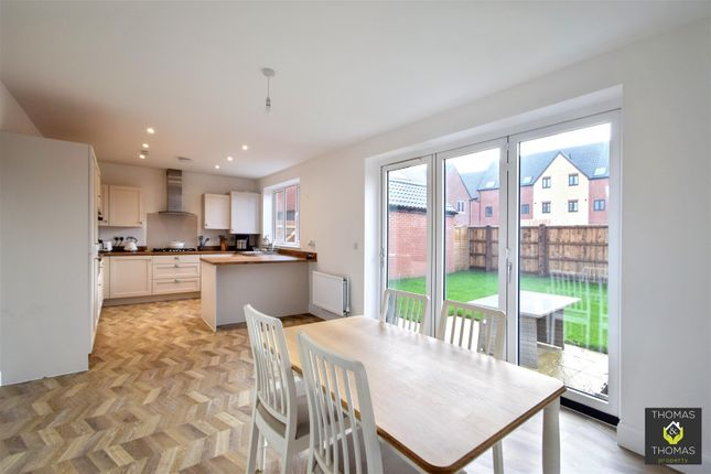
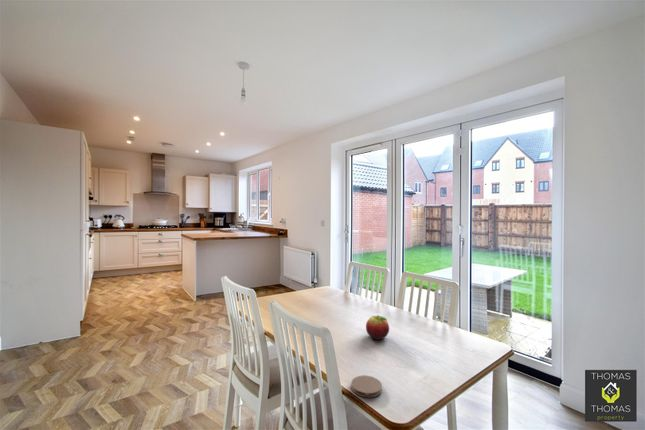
+ coaster (366, 385)
+ fruit (377, 326)
